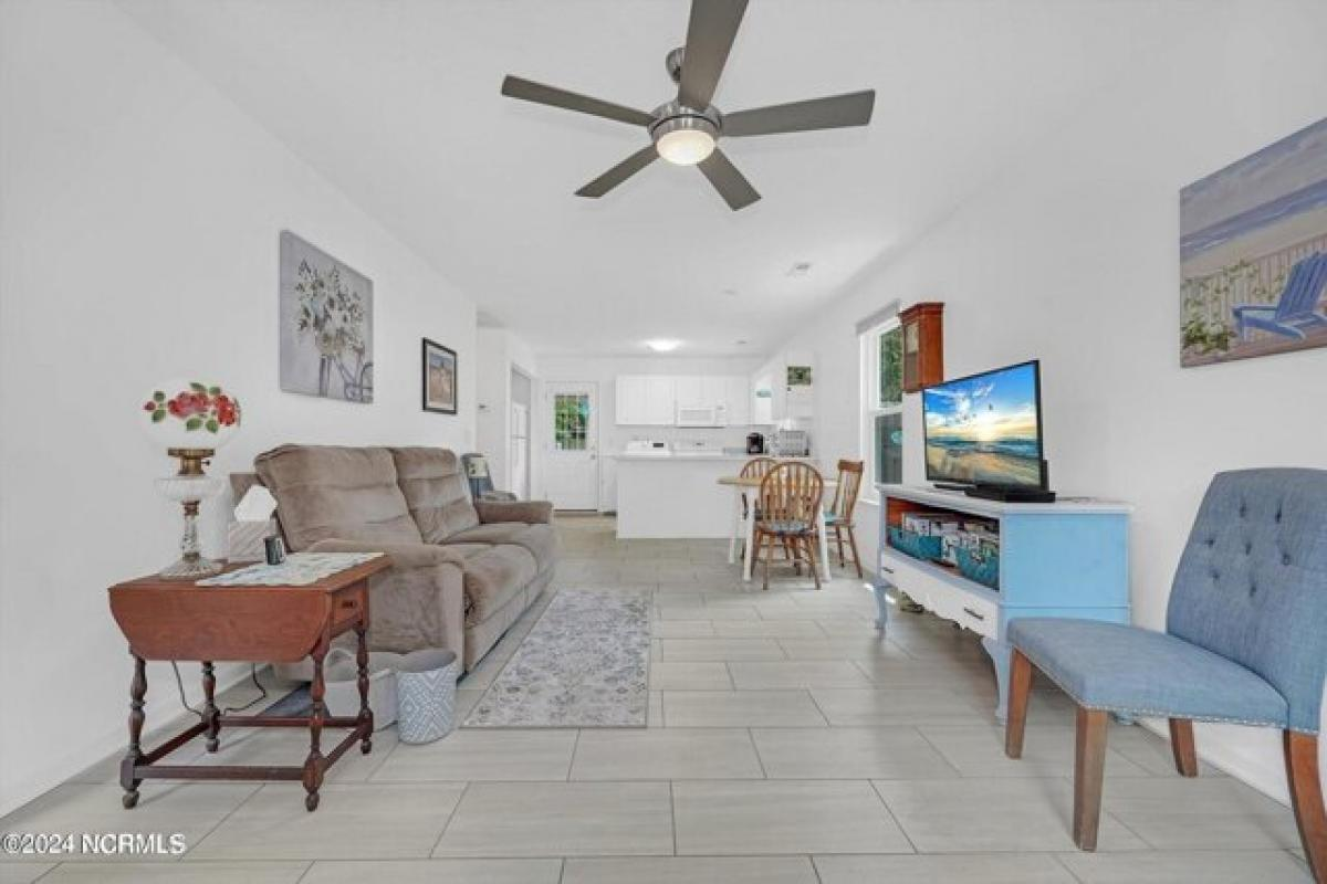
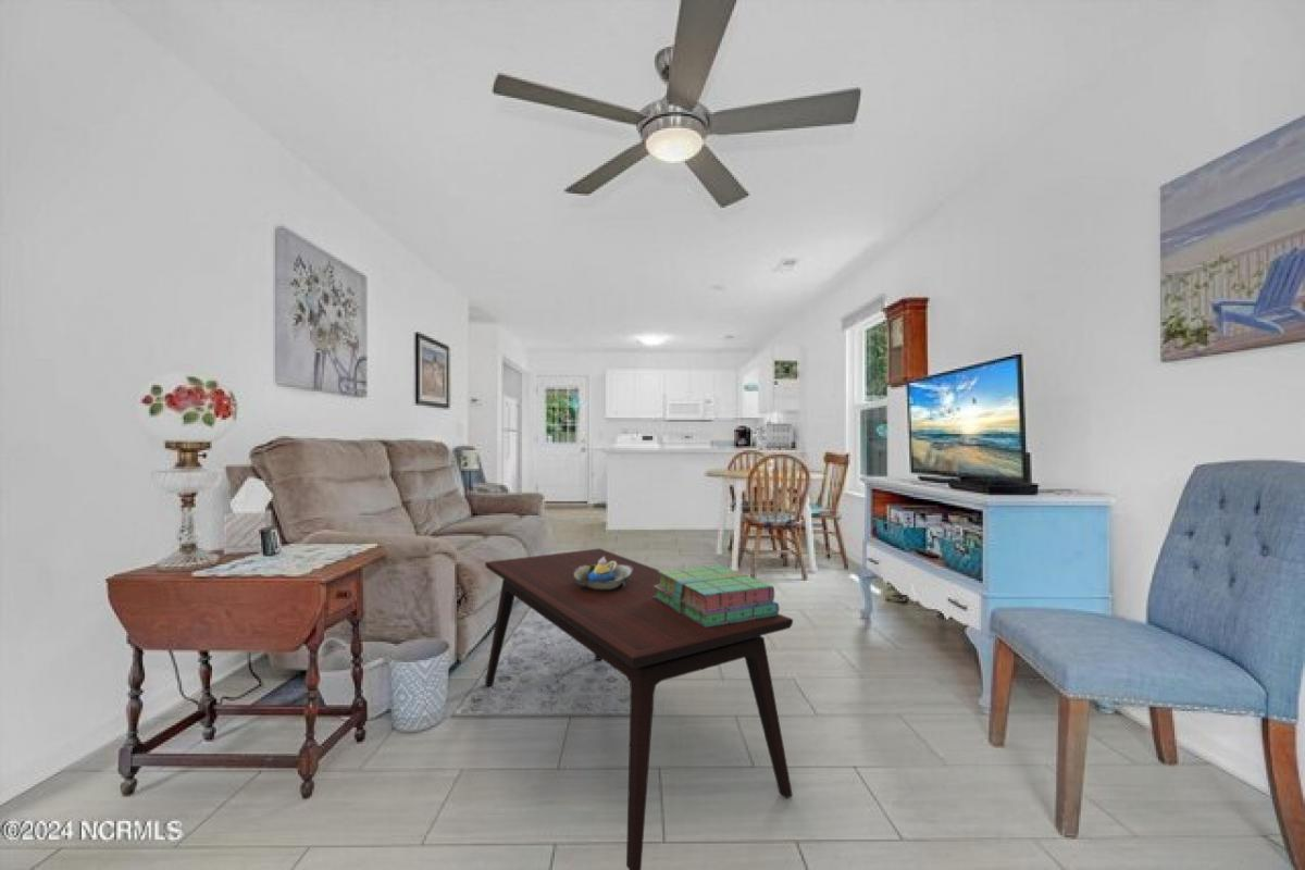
+ decorative bowl (599, 569)
+ coffee table (610, 657)
+ stack of books (712, 591)
